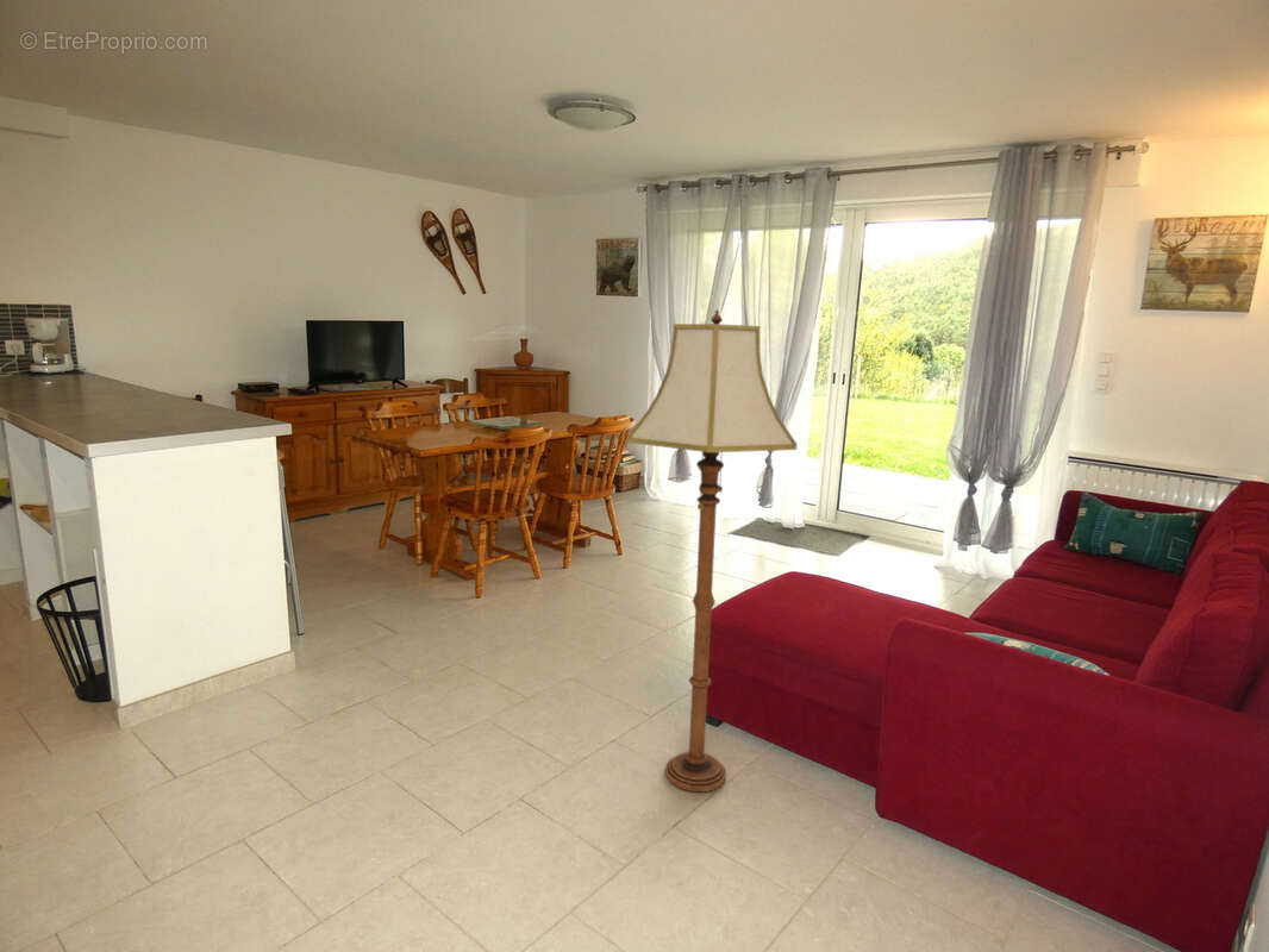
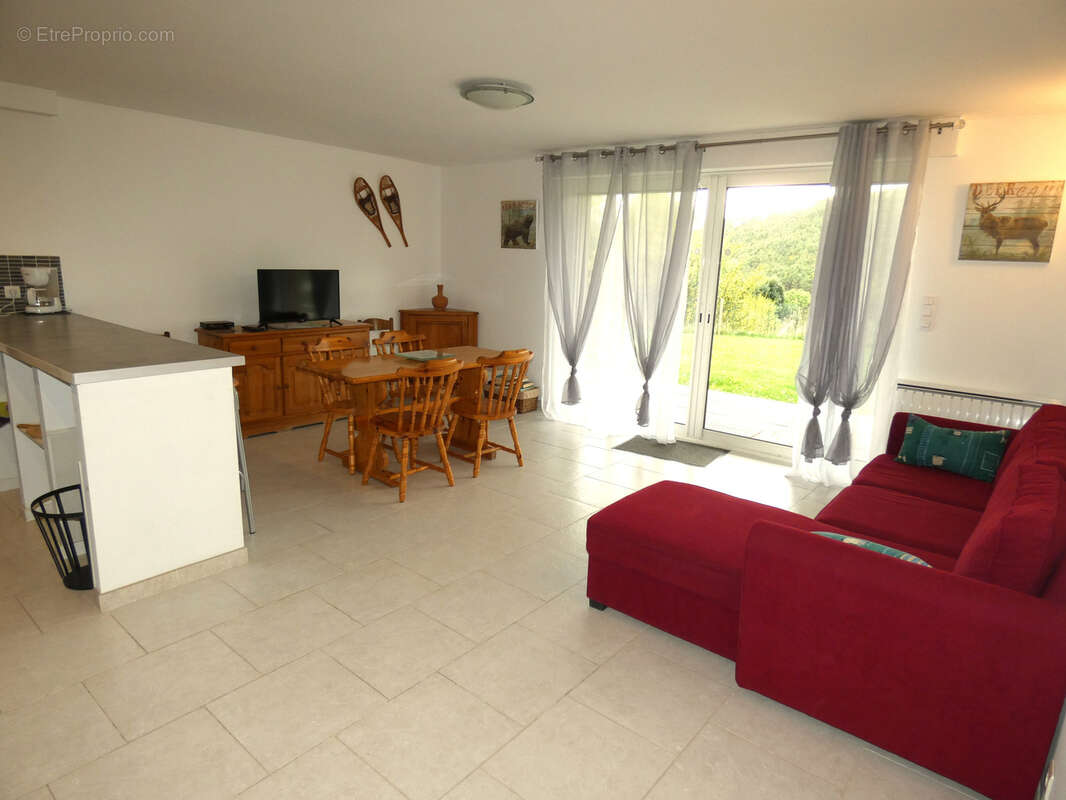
- floor lamp (706, 553)
